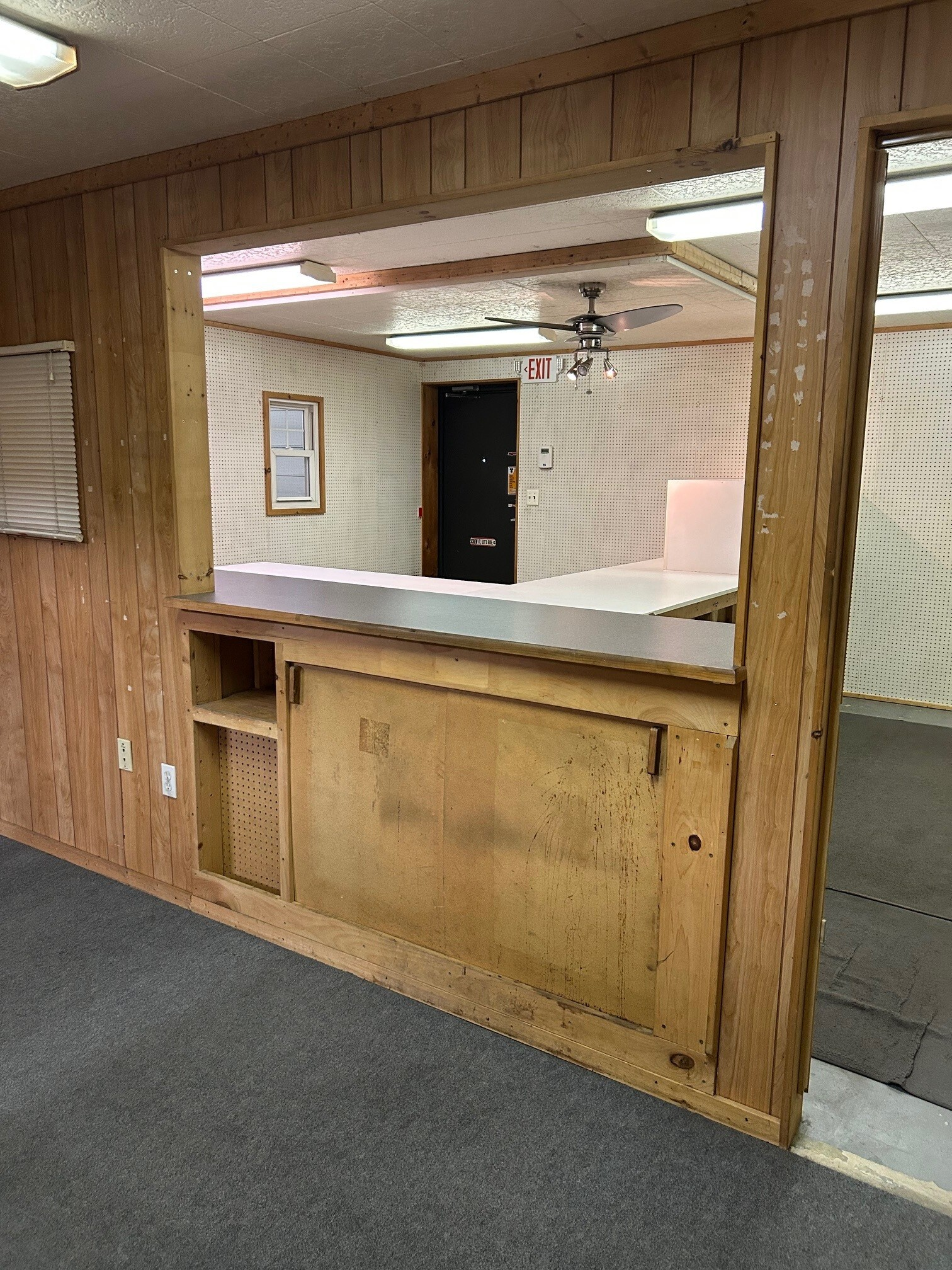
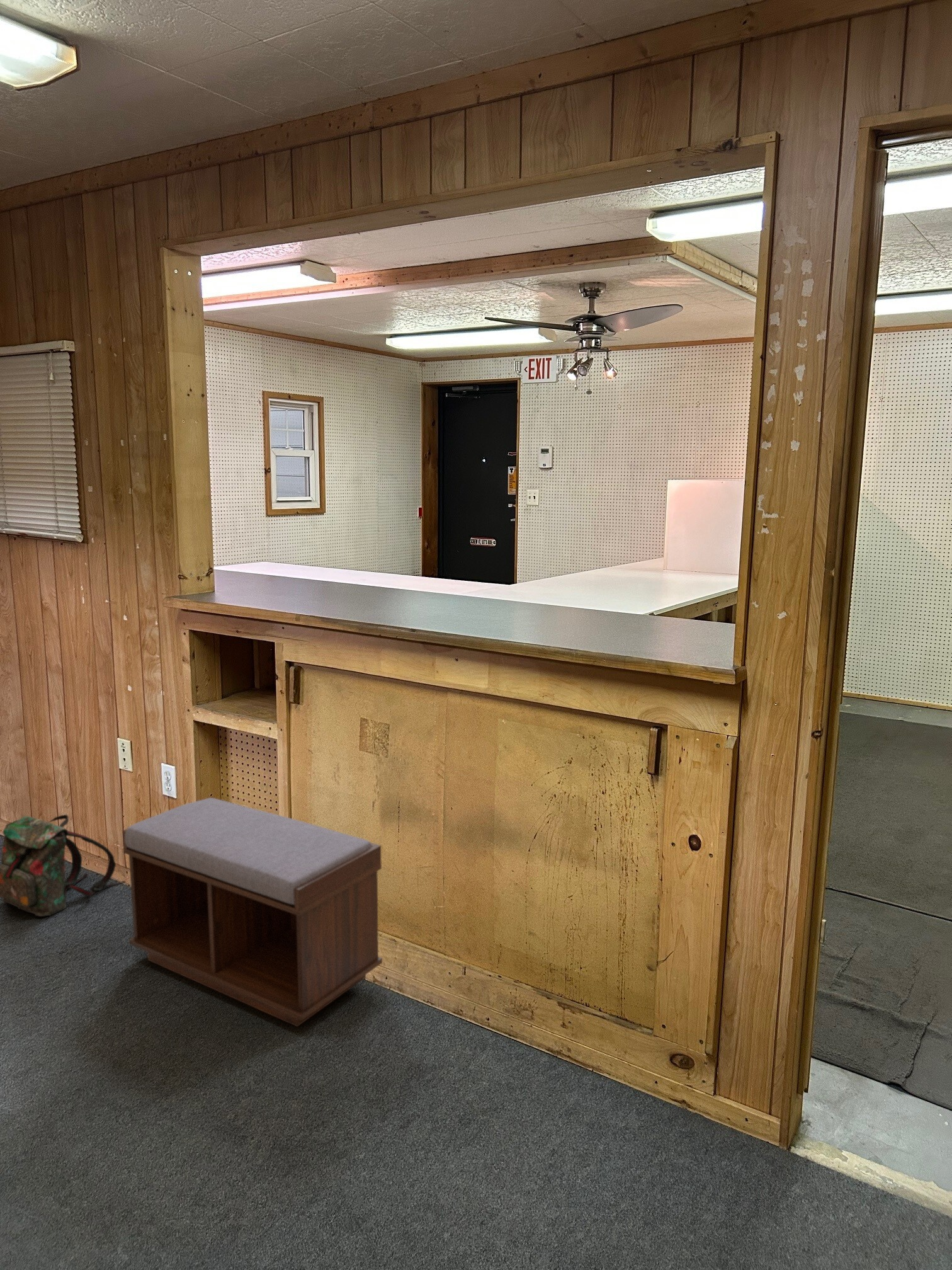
+ backpack (59, 858)
+ bench (250, 900)
